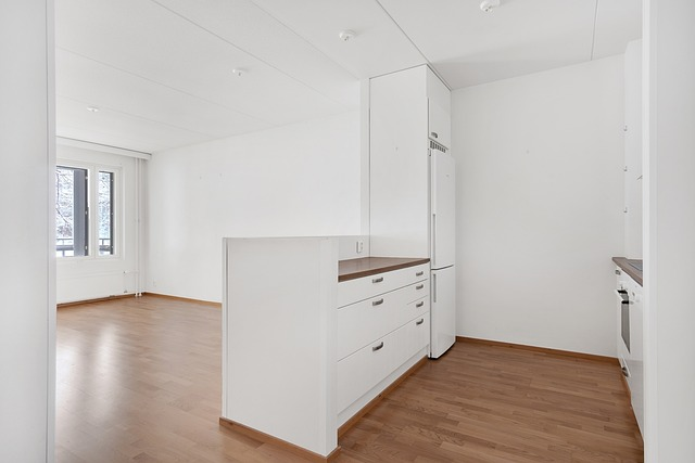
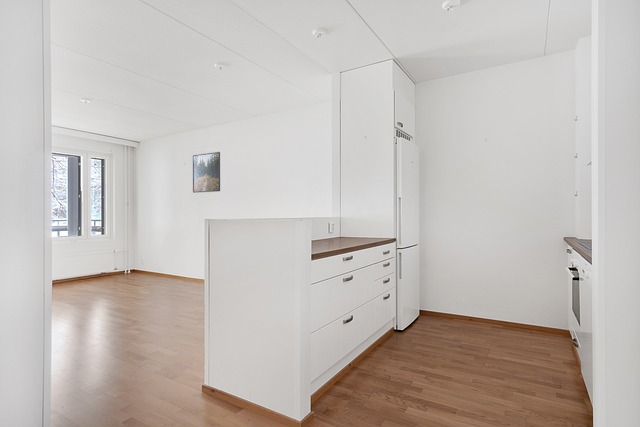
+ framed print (206, 172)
